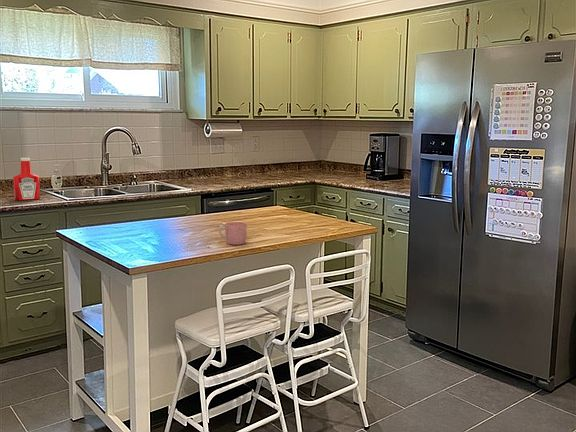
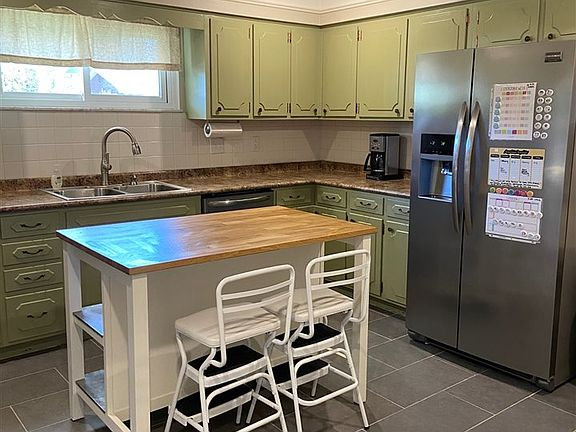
- mug (232, 233)
- soap bottle (26, 178)
